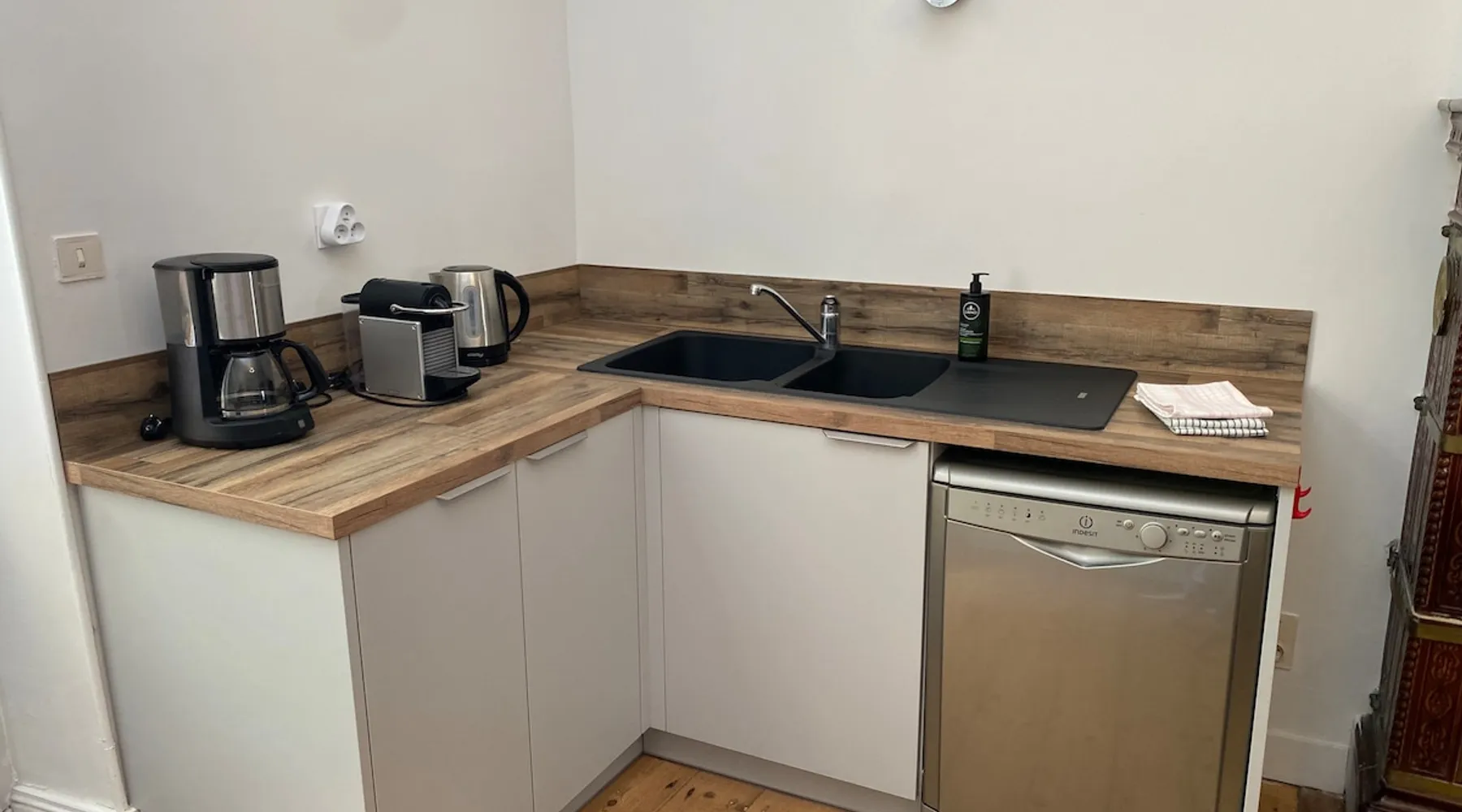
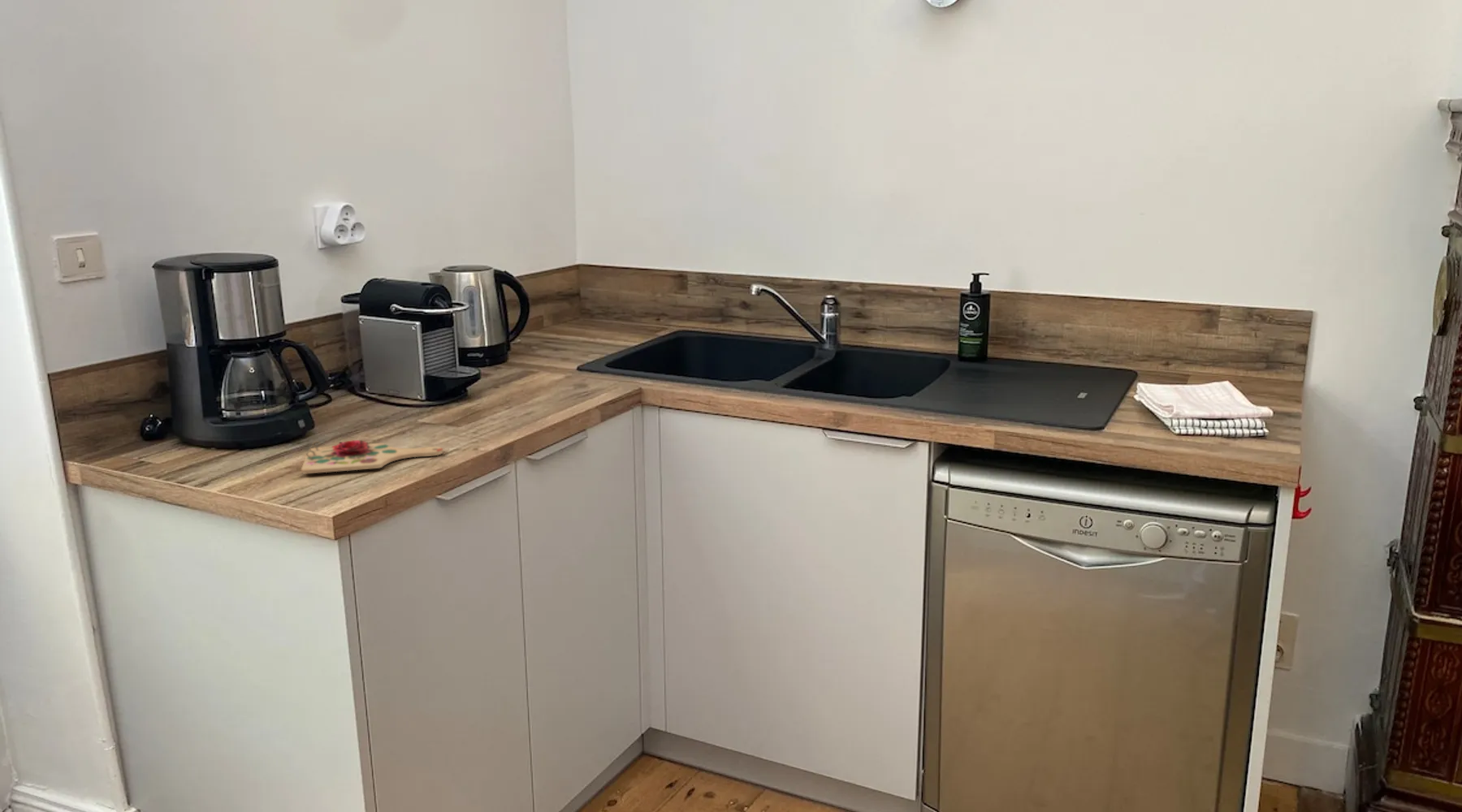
+ cutting board (374, 450)
